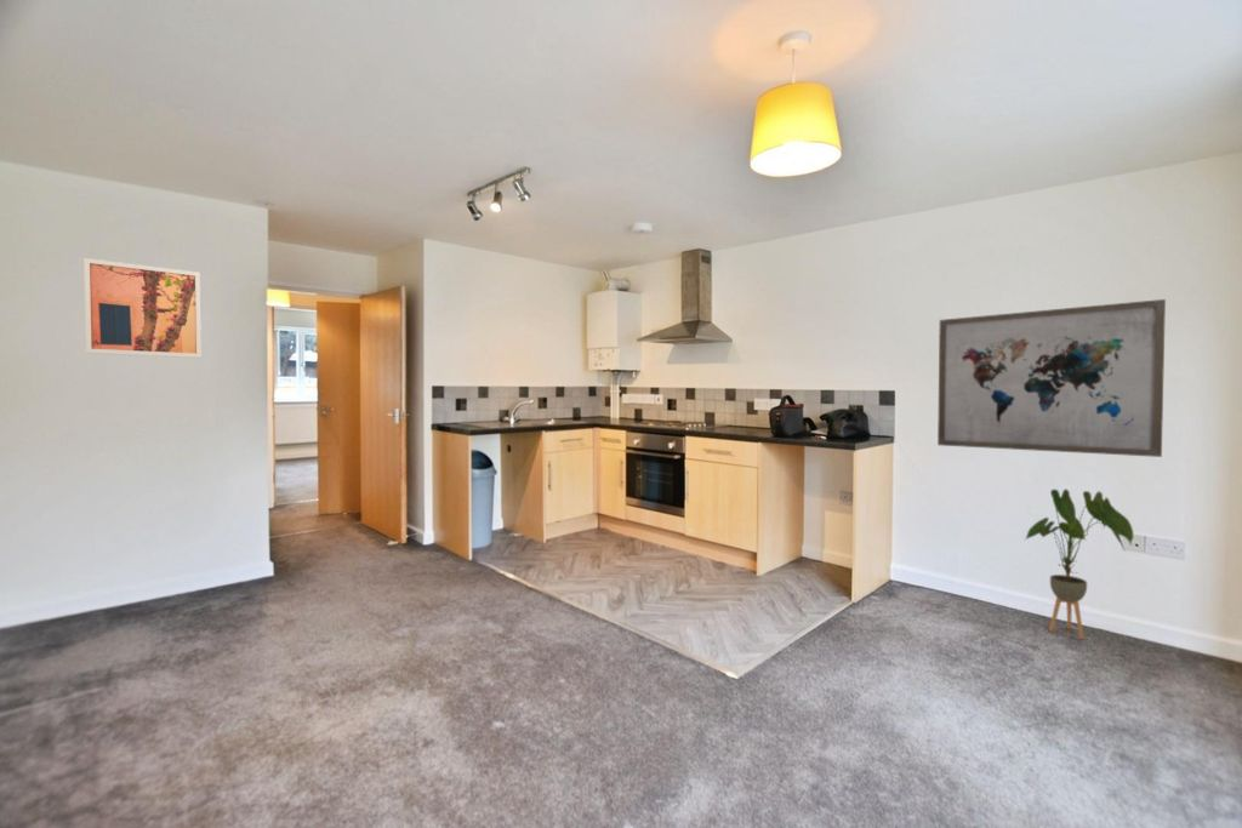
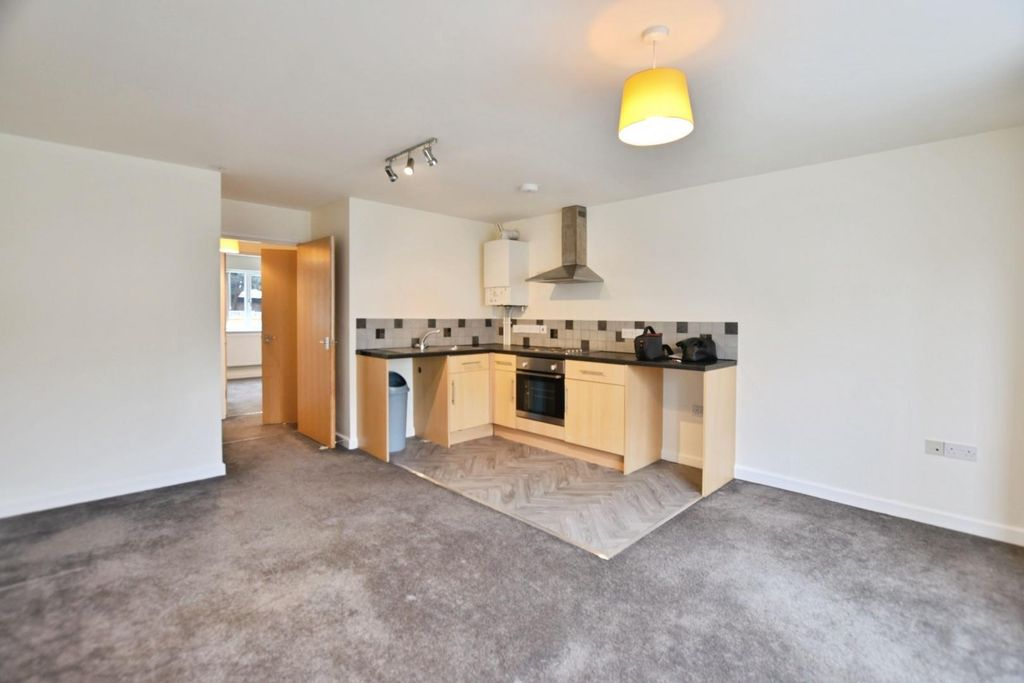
- house plant (1073, 559)
- wall art (146, 310)
- wall art (1038, 381)
